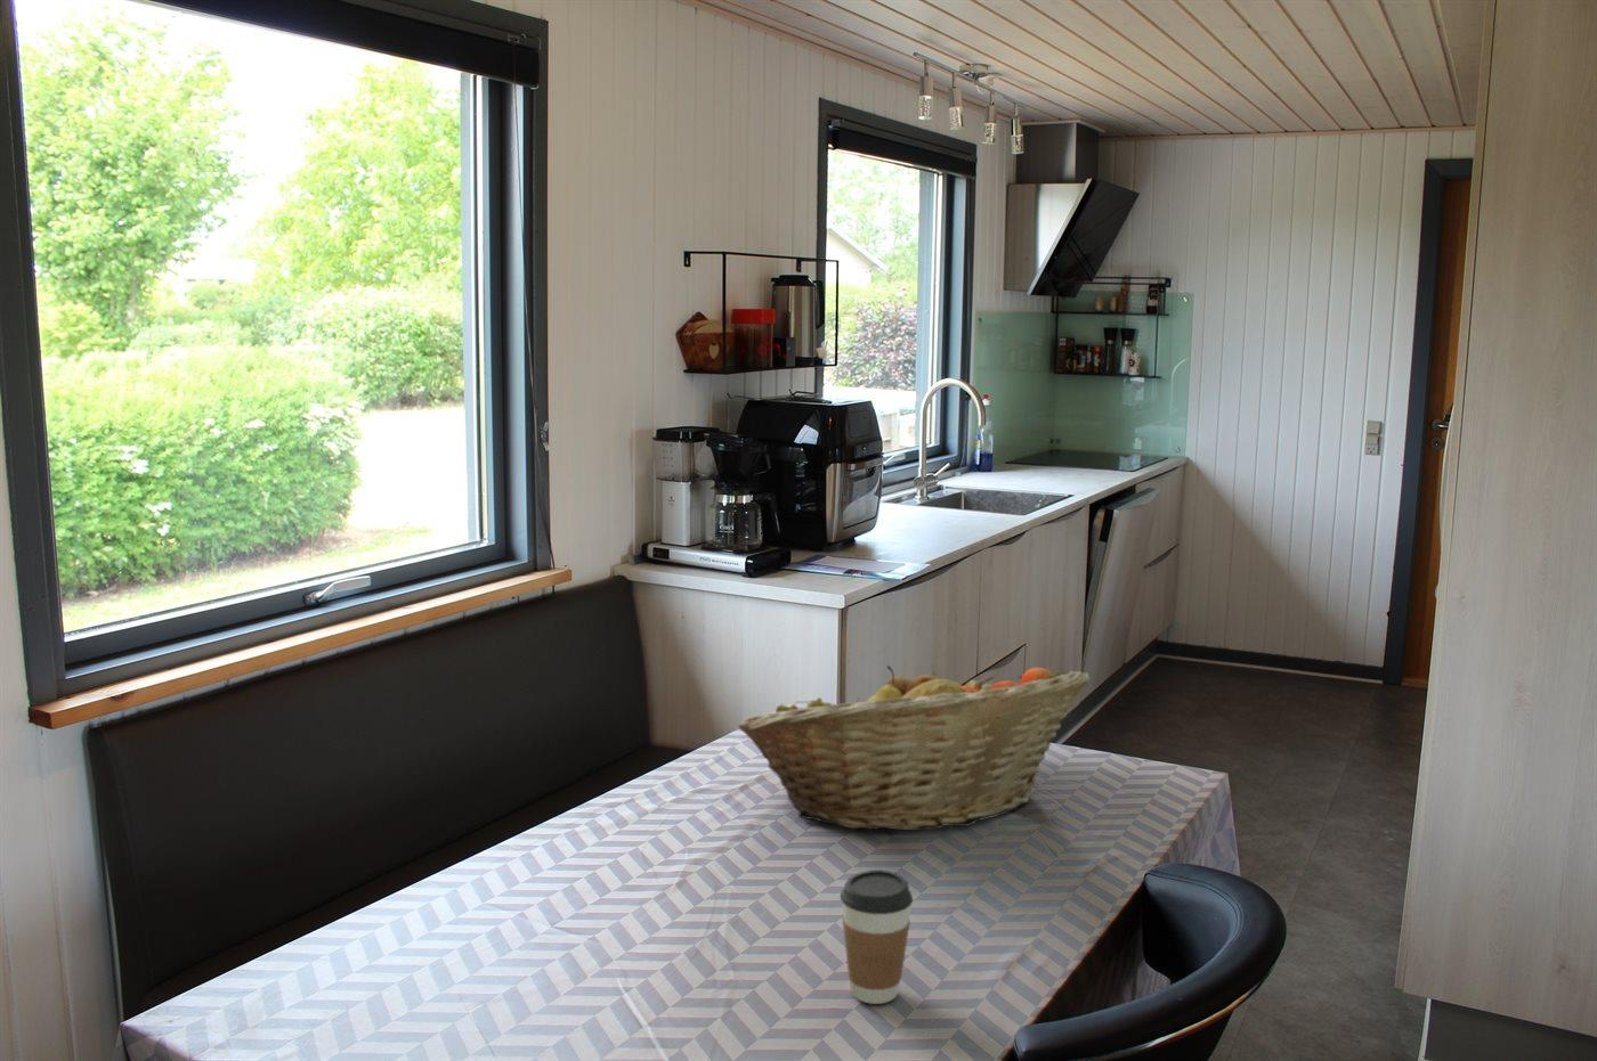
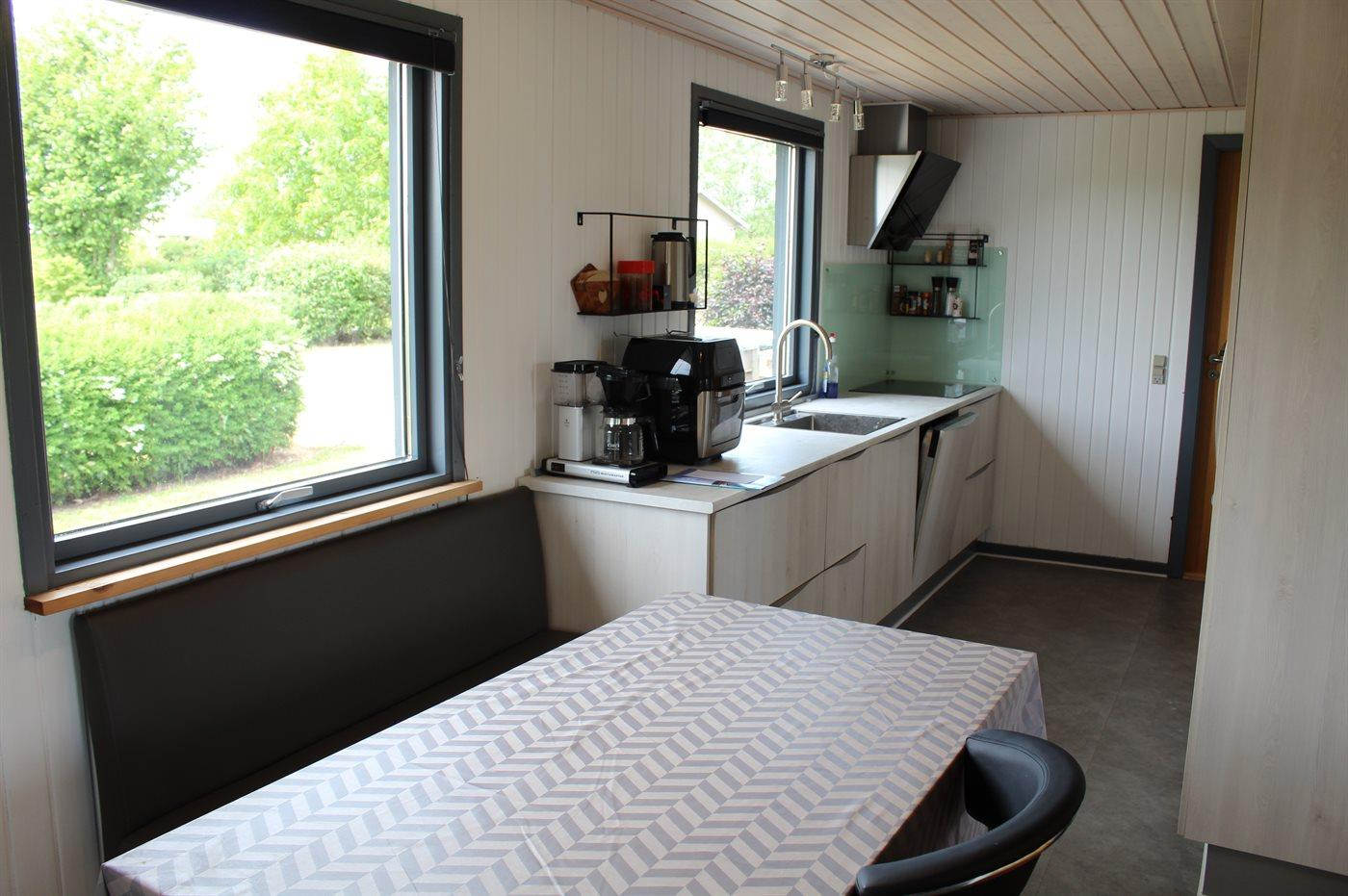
- fruit basket (916, 729)
- coffee cup (876, 938)
